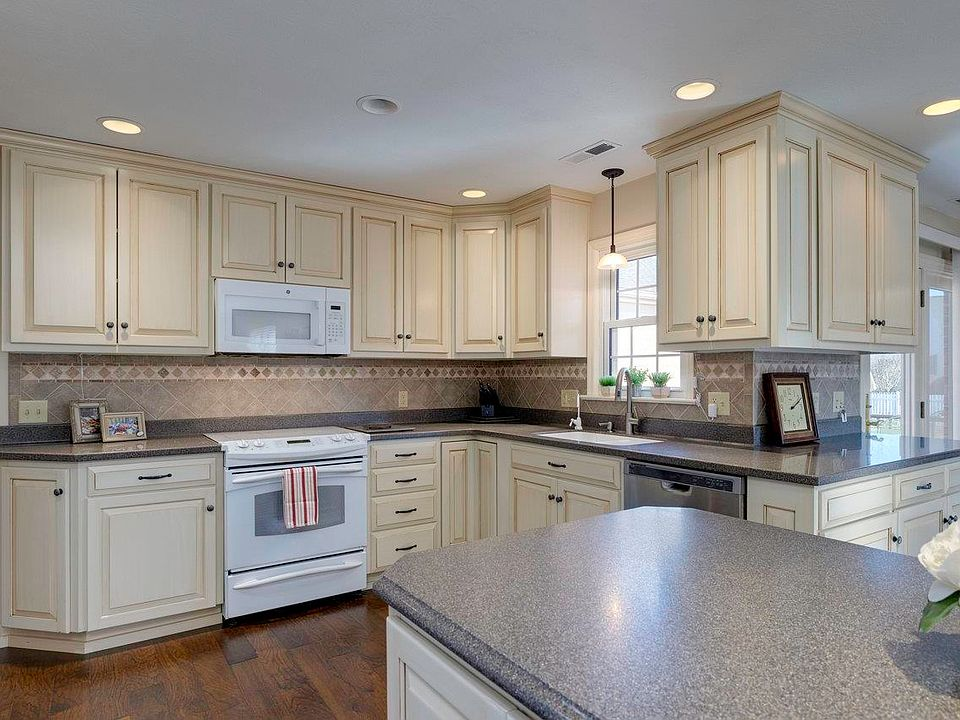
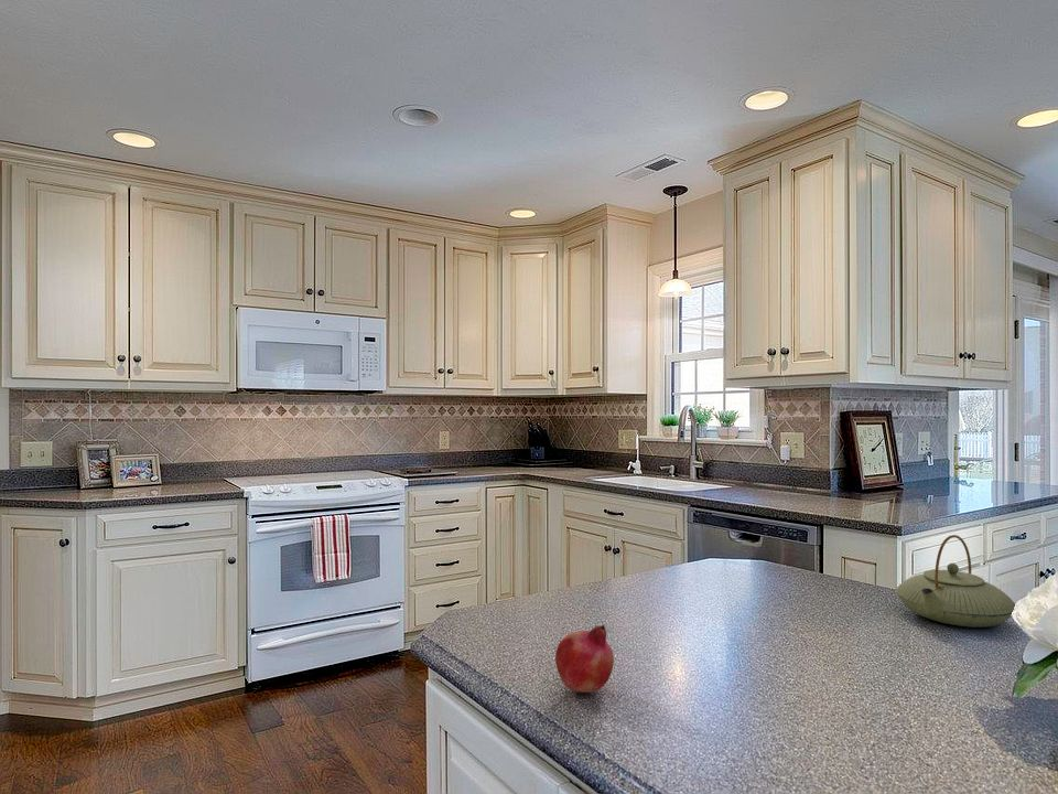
+ fruit (584, 656)
+ teapot (950, 577)
